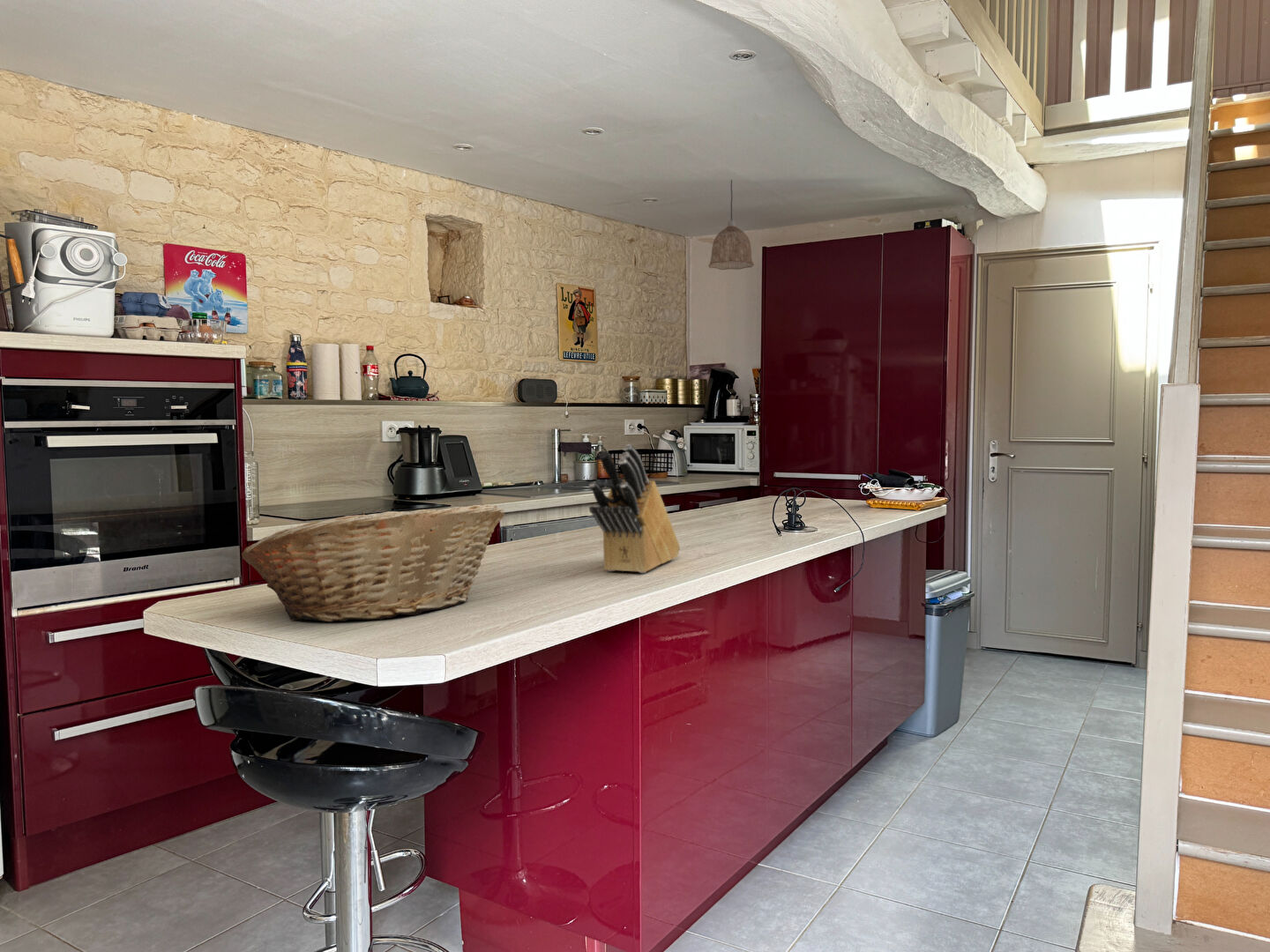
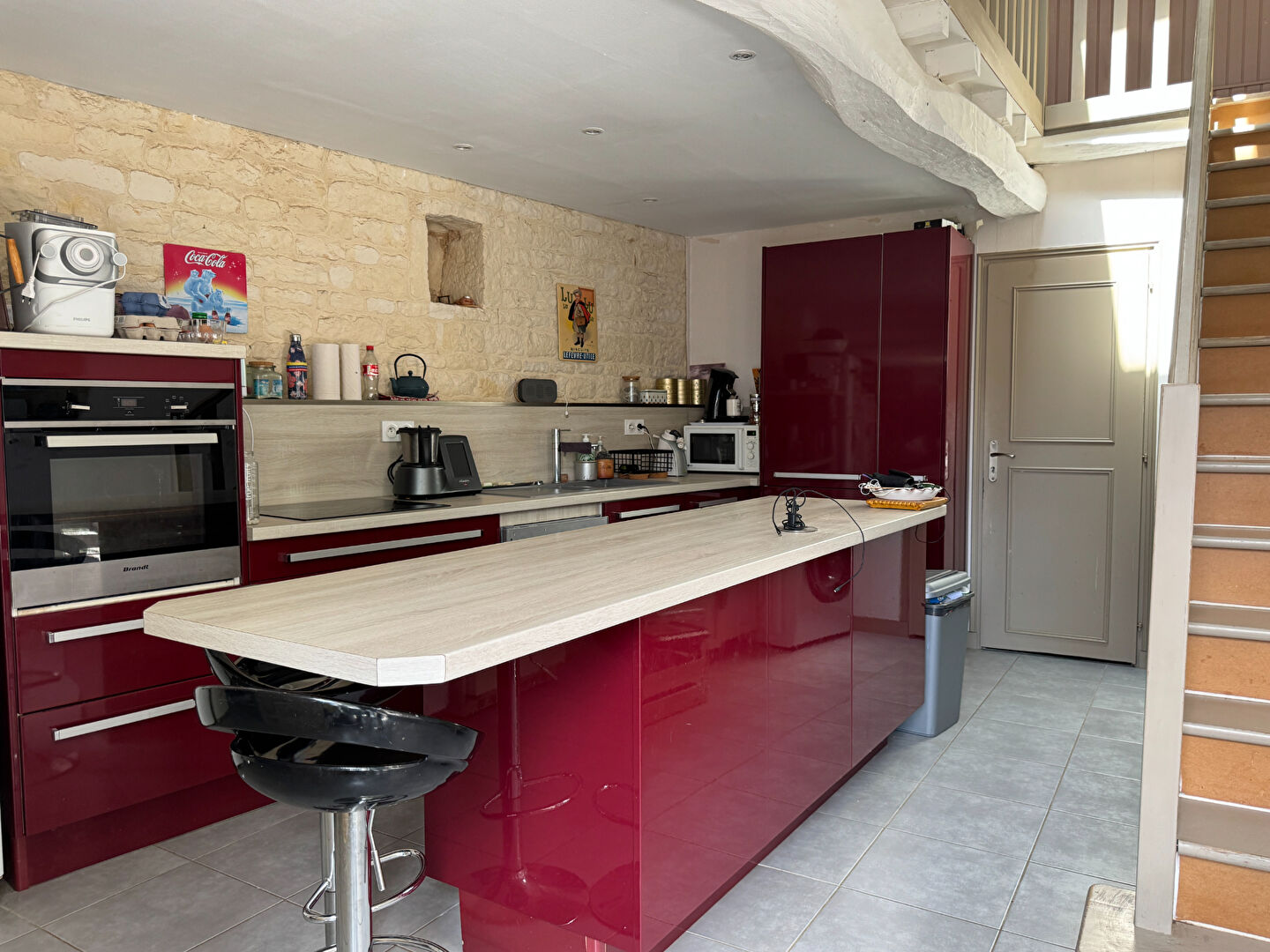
- knife block (636, 505)
- fruit basket (382, 554)
- pendant lamp (731, 223)
